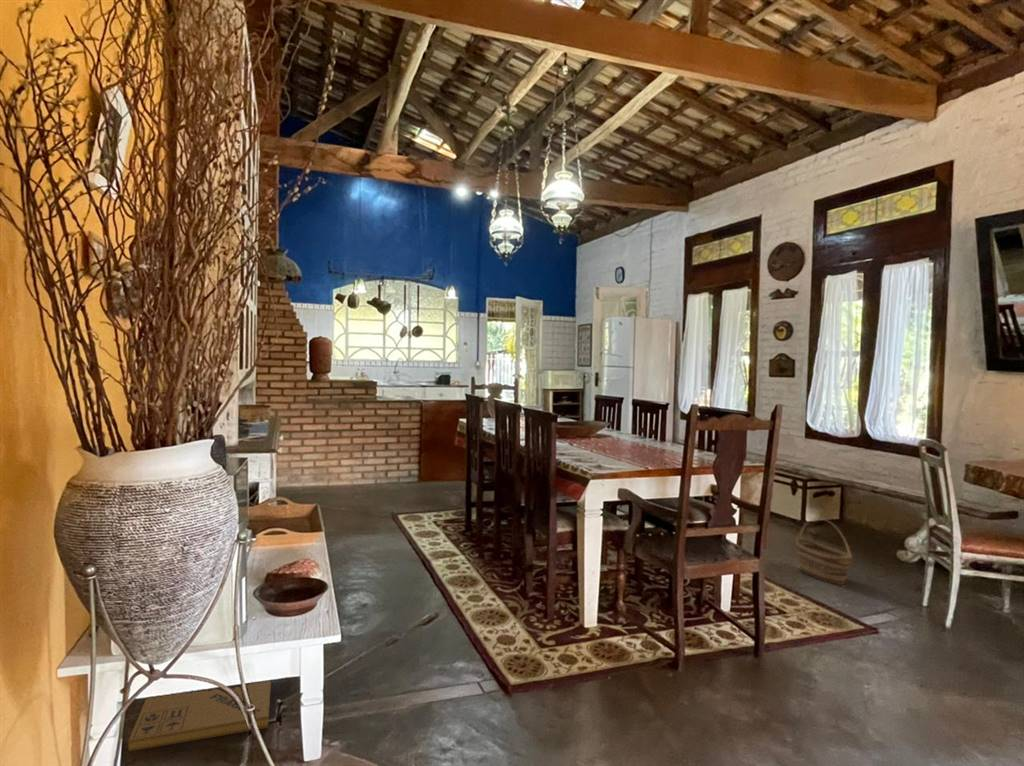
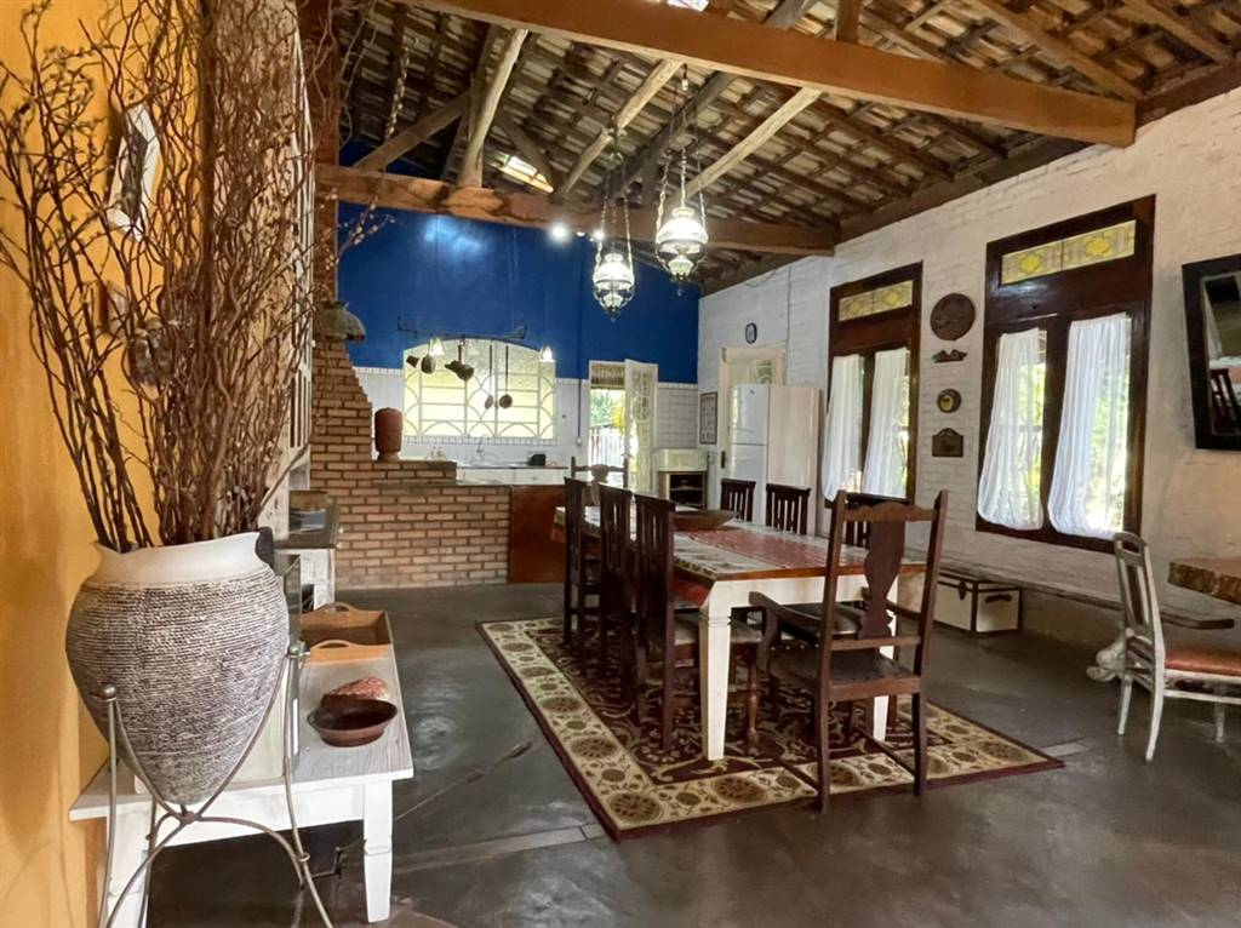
- basket (823, 547)
- cardboard box (205, 712)
